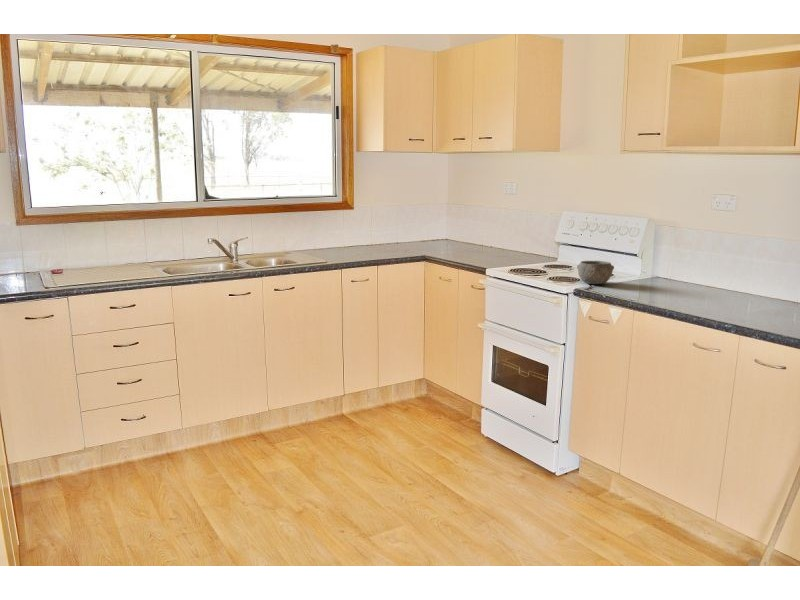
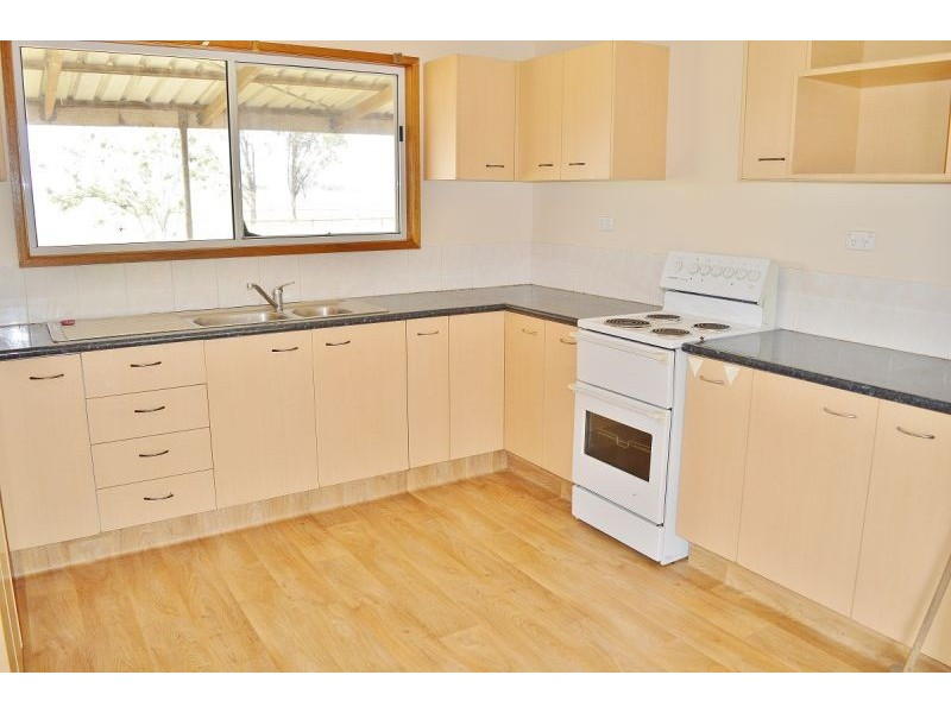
- bowl (595, 272)
